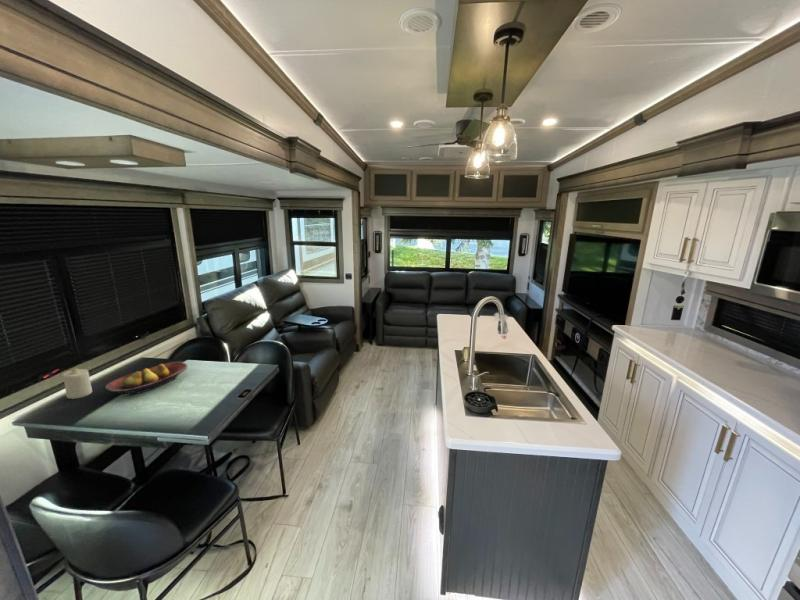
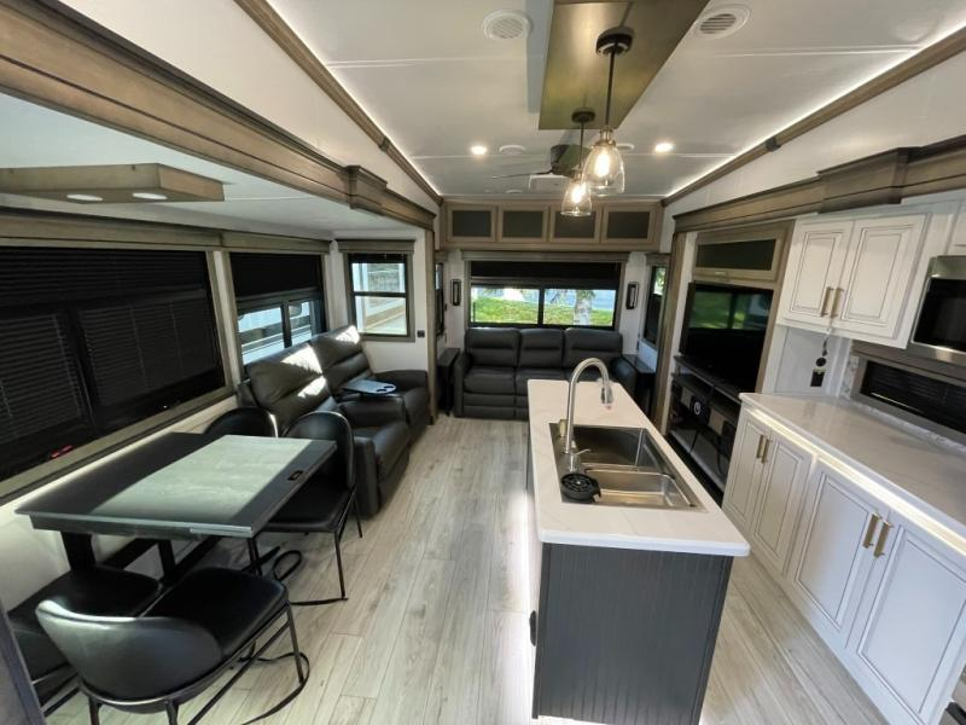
- candle (76, 381)
- fruit bowl (150, 376)
